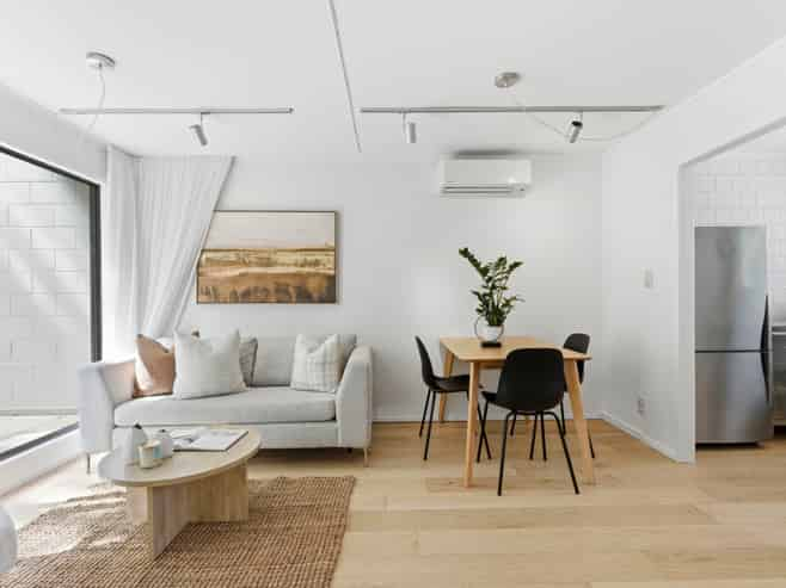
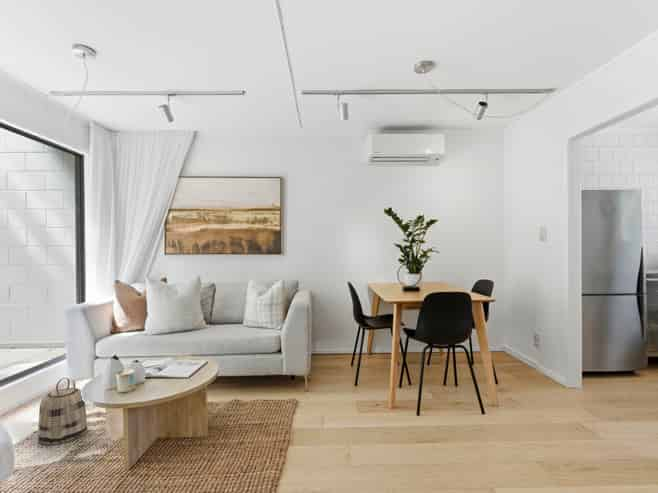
+ basket (63, 406)
